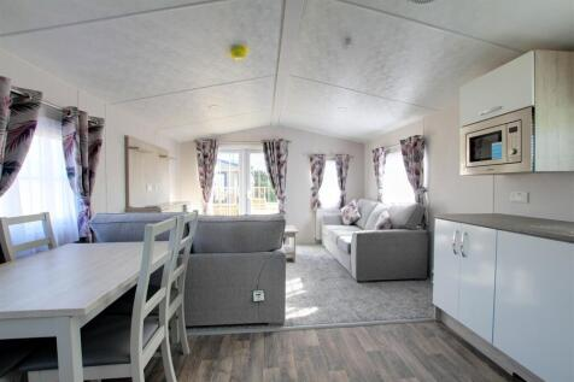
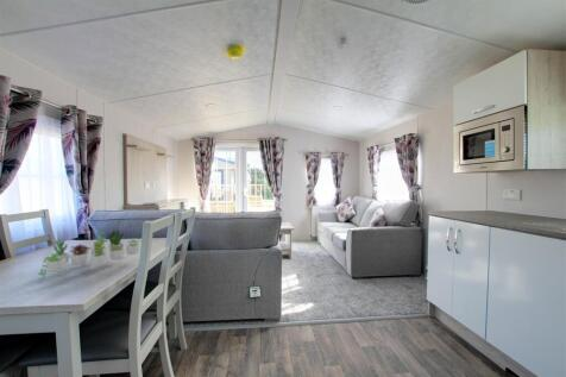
+ succulent plant (83, 249)
